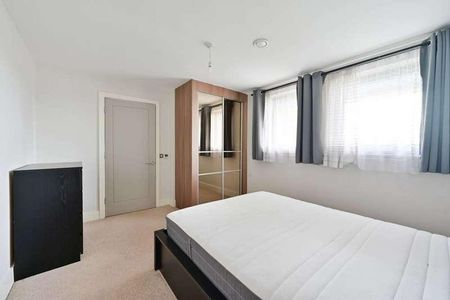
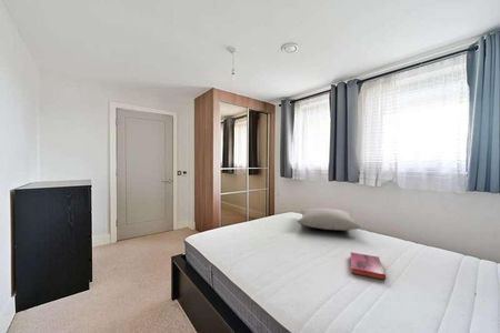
+ hardback book (366, 264)
+ pillow (326, 218)
